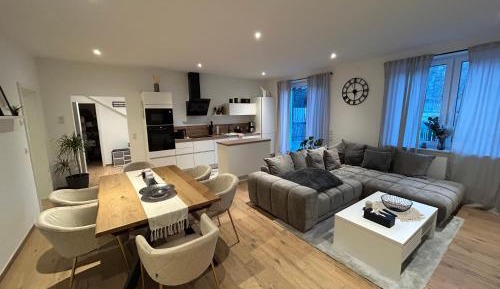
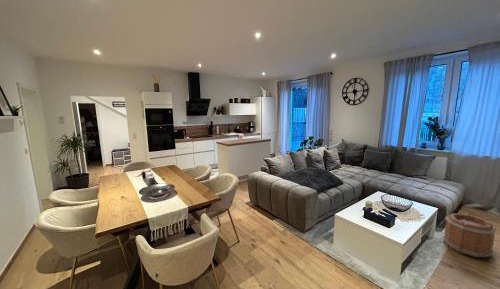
+ bucket (468, 234)
